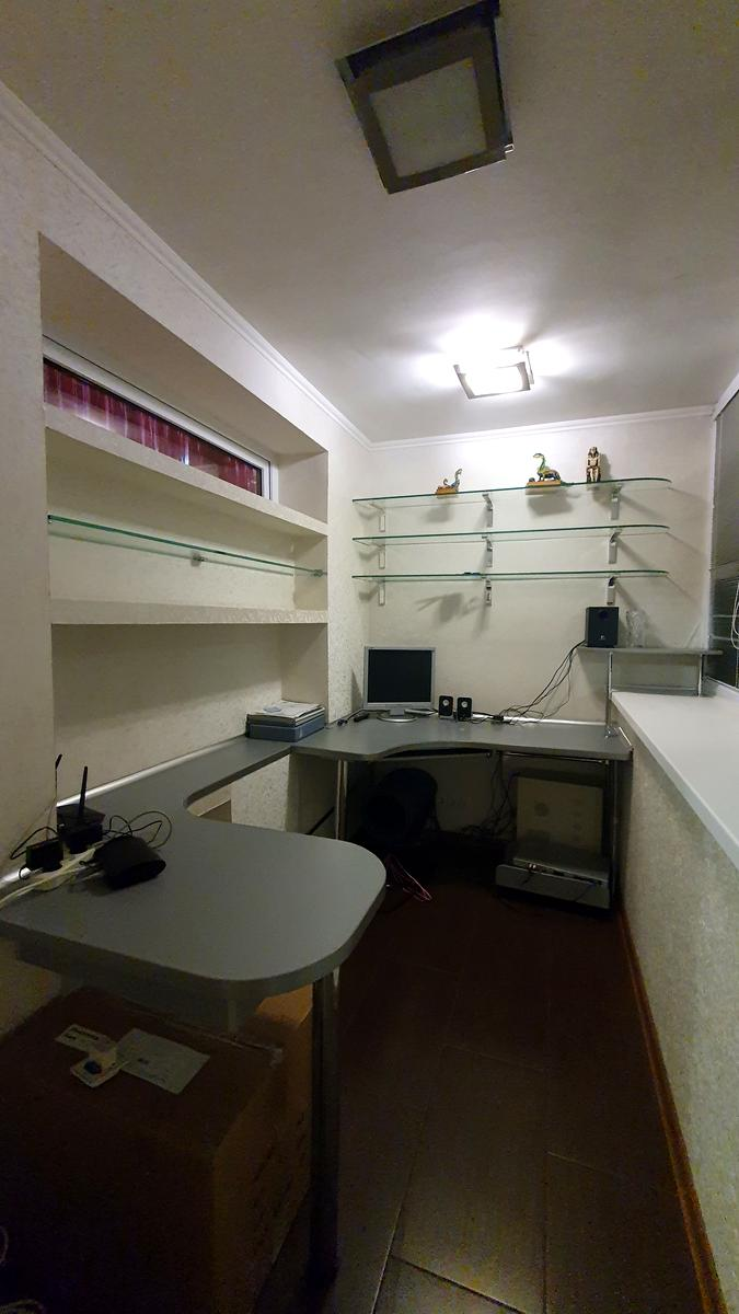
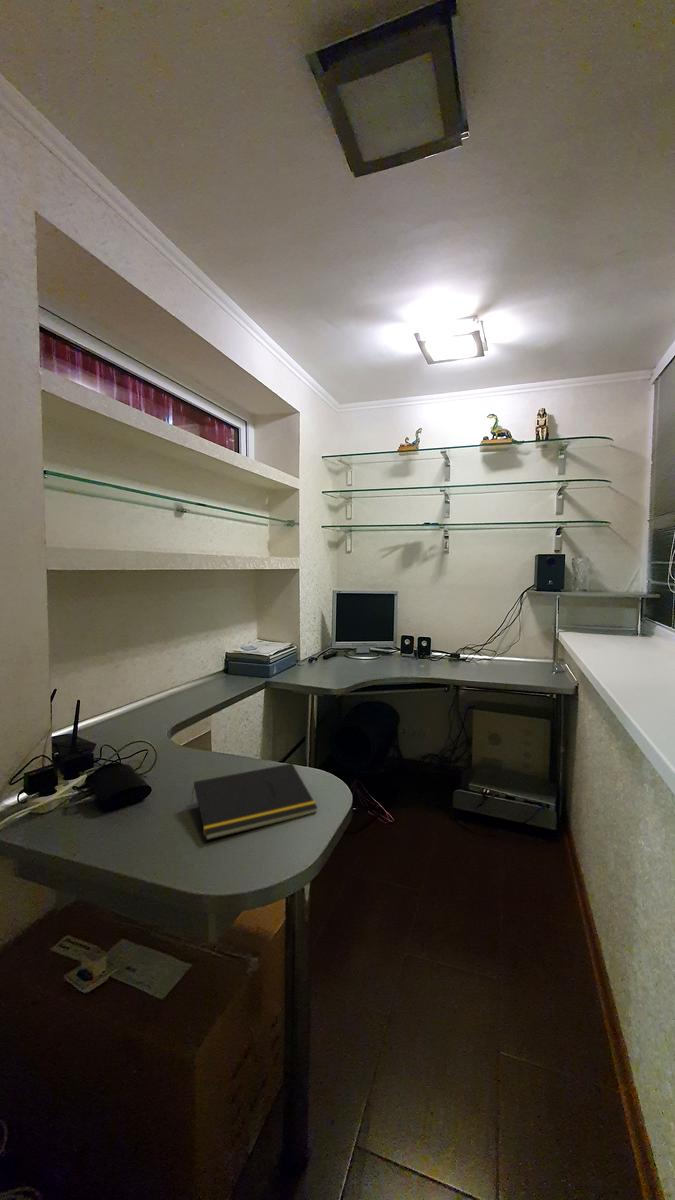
+ notepad (254, 797)
